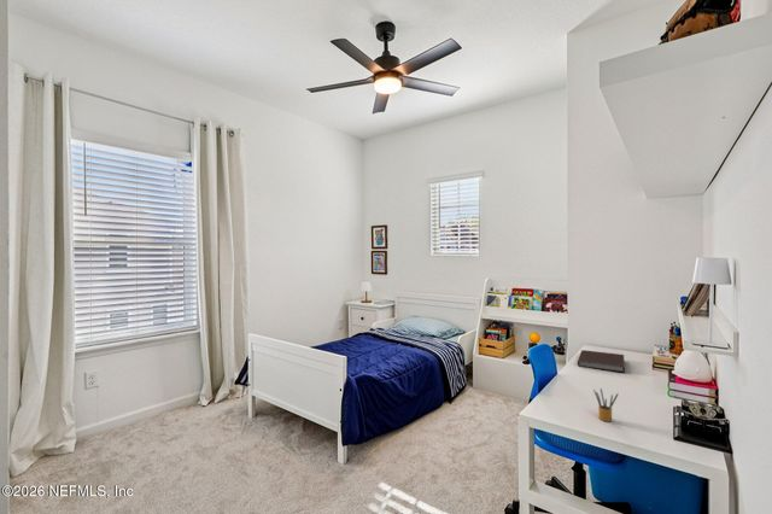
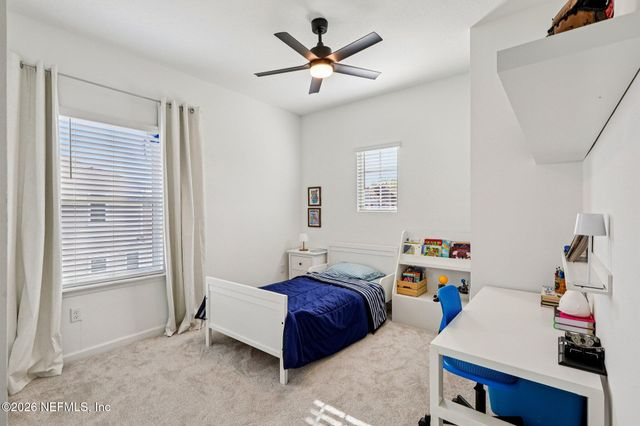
- pencil box (606, 404)
- notebook (601, 360)
